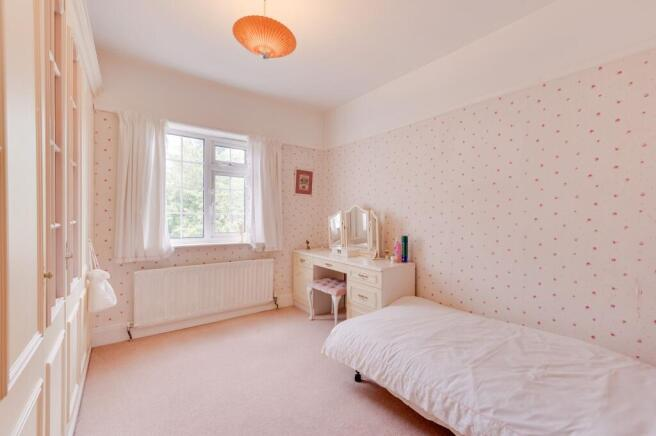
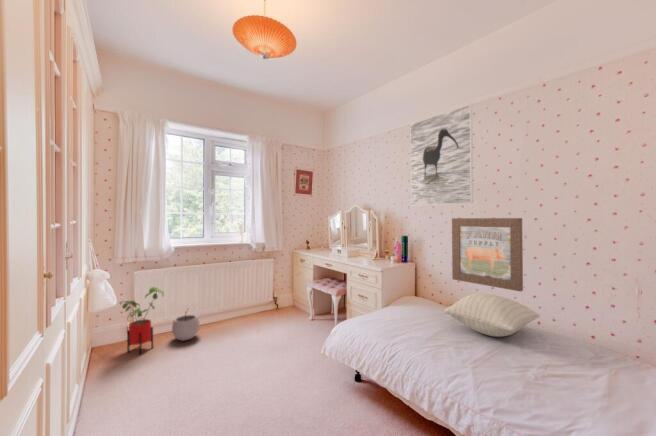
+ plant pot (185, 323)
+ wall art (484, 251)
+ house plant (143, 318)
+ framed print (438, 160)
+ pillow (490, 313)
